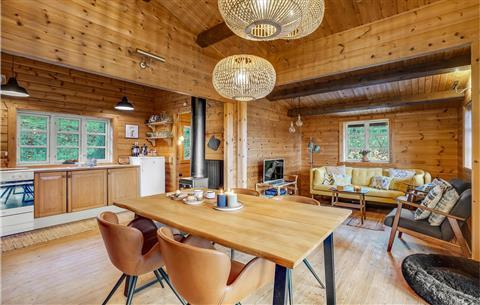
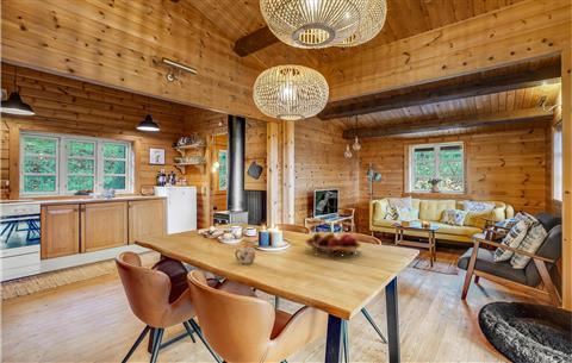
+ mug (244, 254)
+ fruit basket (331, 242)
